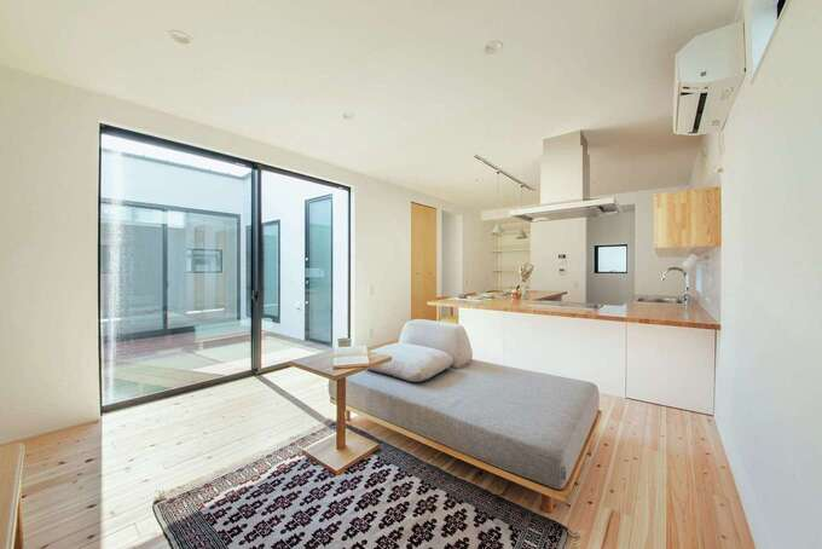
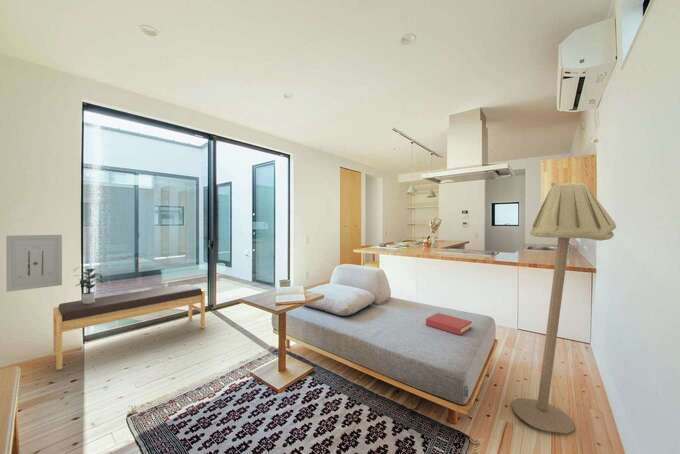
+ potted plant (92, 285)
+ floor lamp (559, 301)
+ wall art (35, 261)
+ hardback book (448, 323)
+ bench (138, 315)
